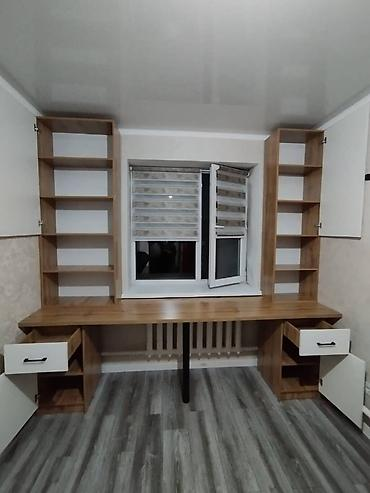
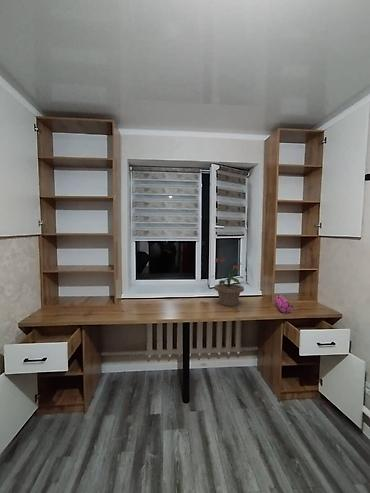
+ potted plant (227, 280)
+ pencil case (282, 303)
